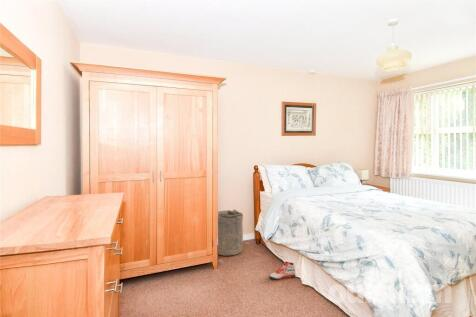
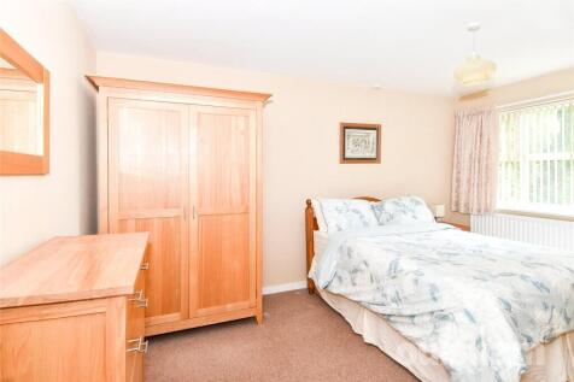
- sneaker (282, 269)
- laundry hamper (226, 230)
